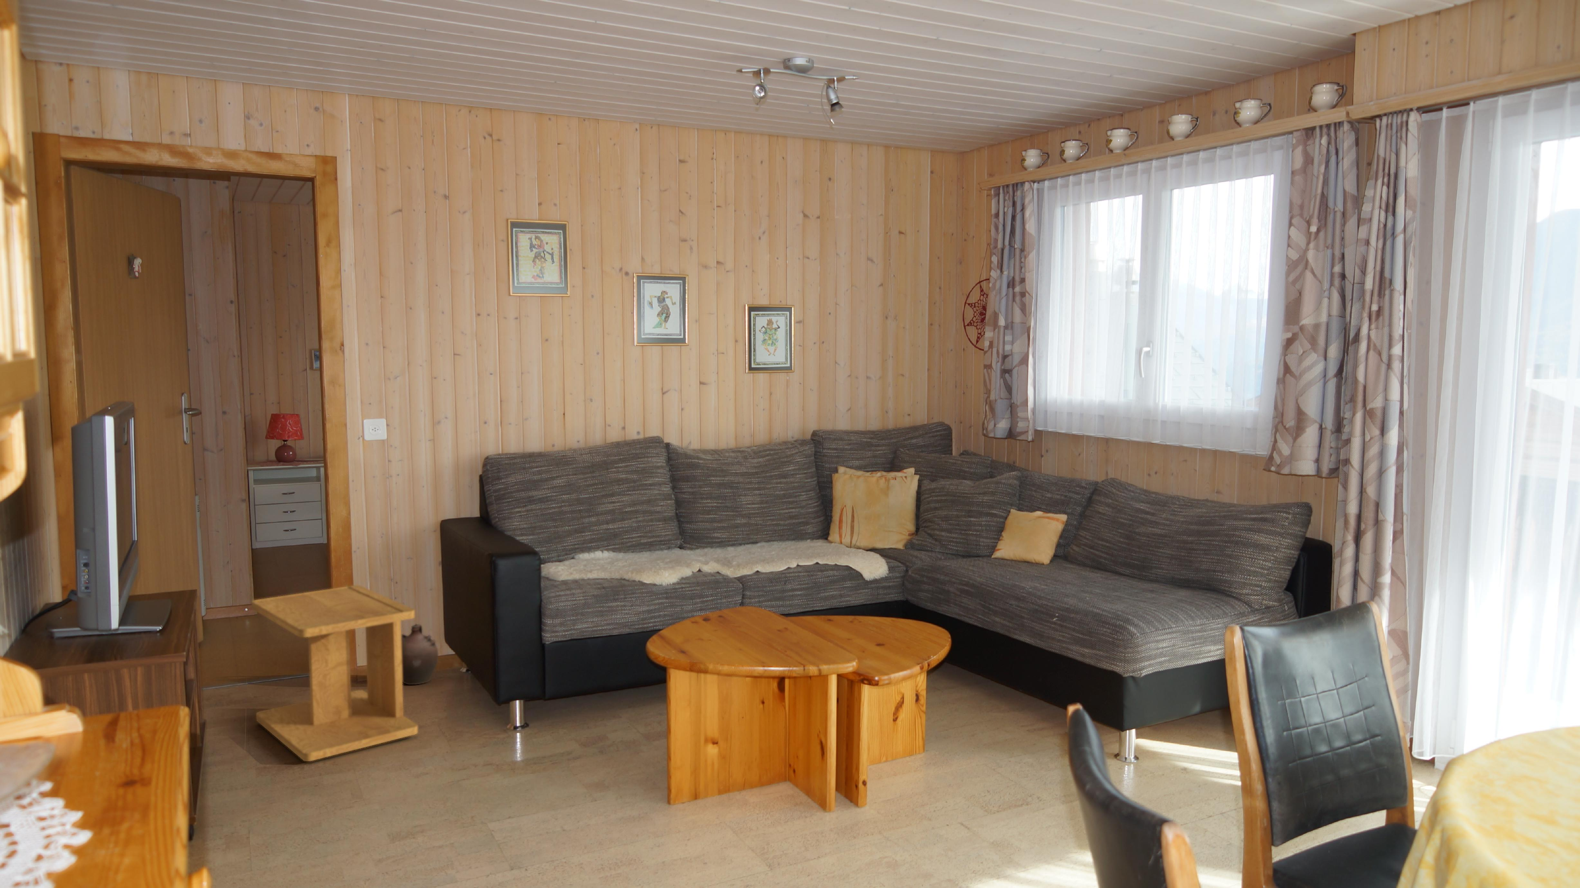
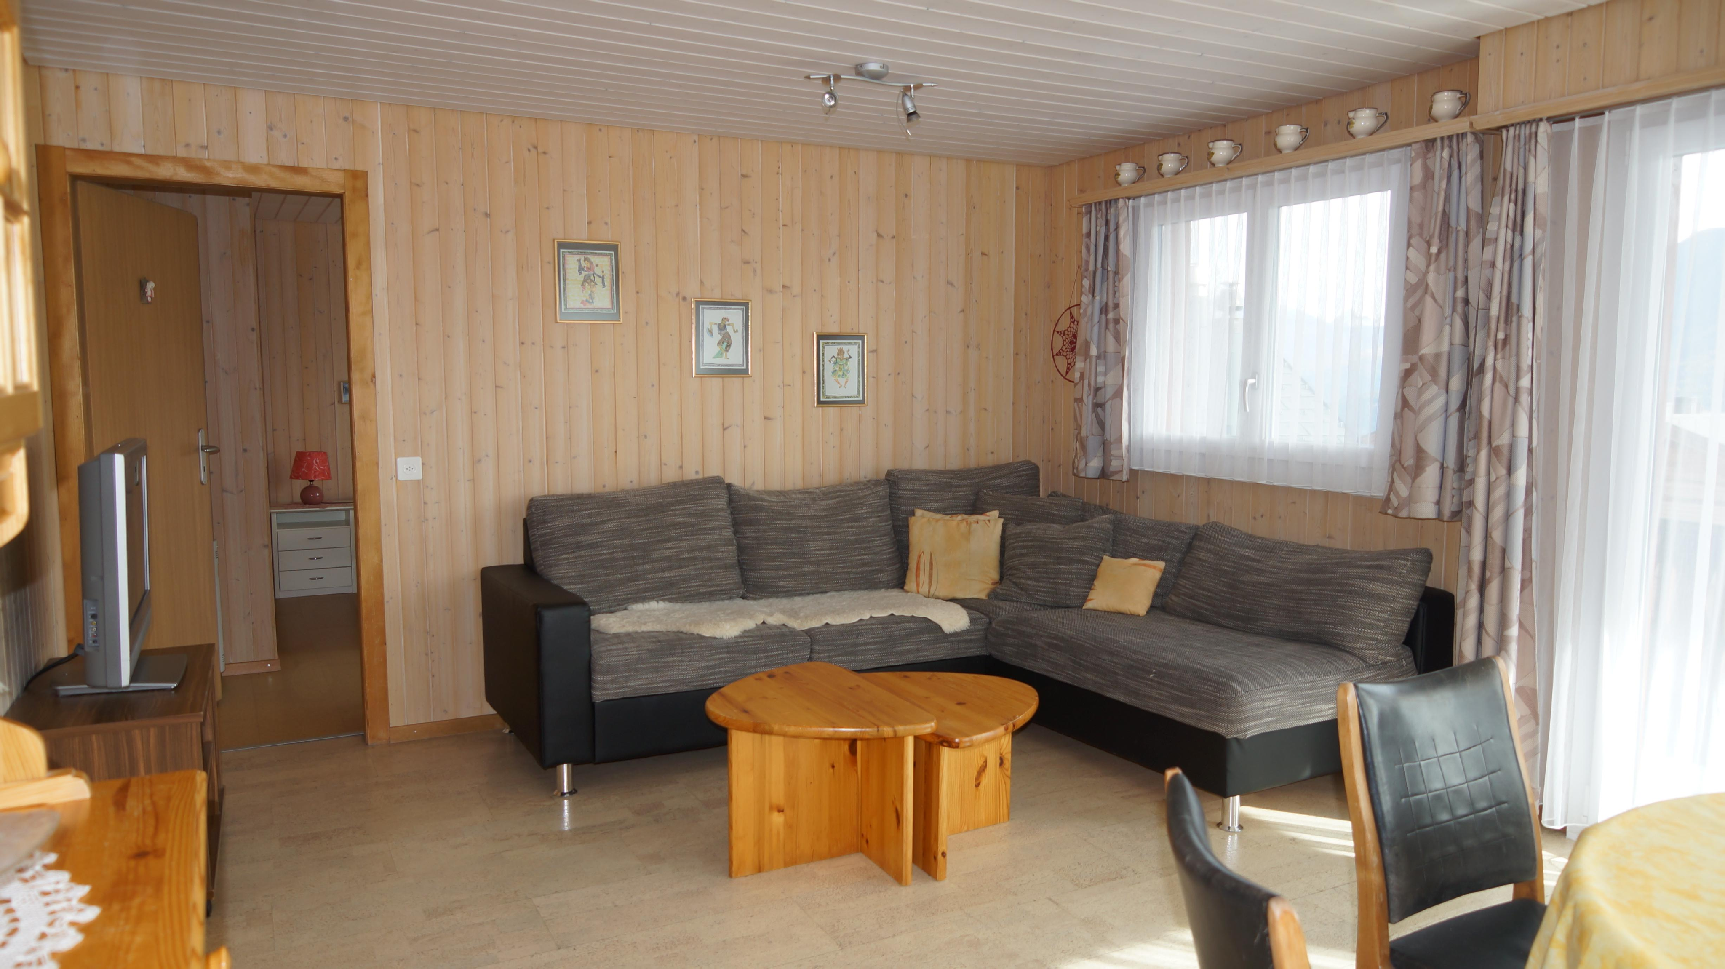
- side table (333, 668)
- ceramic jug (416, 652)
